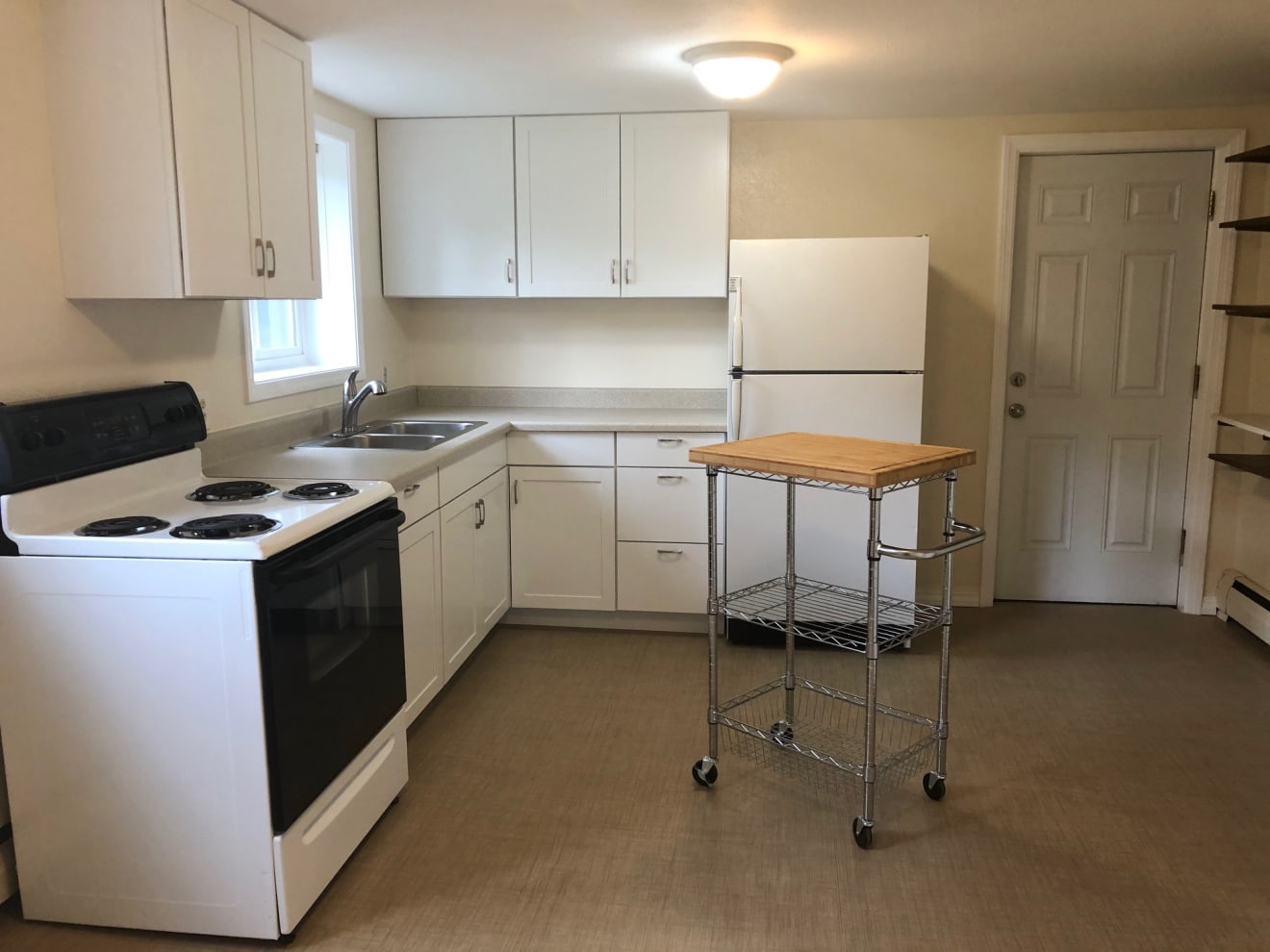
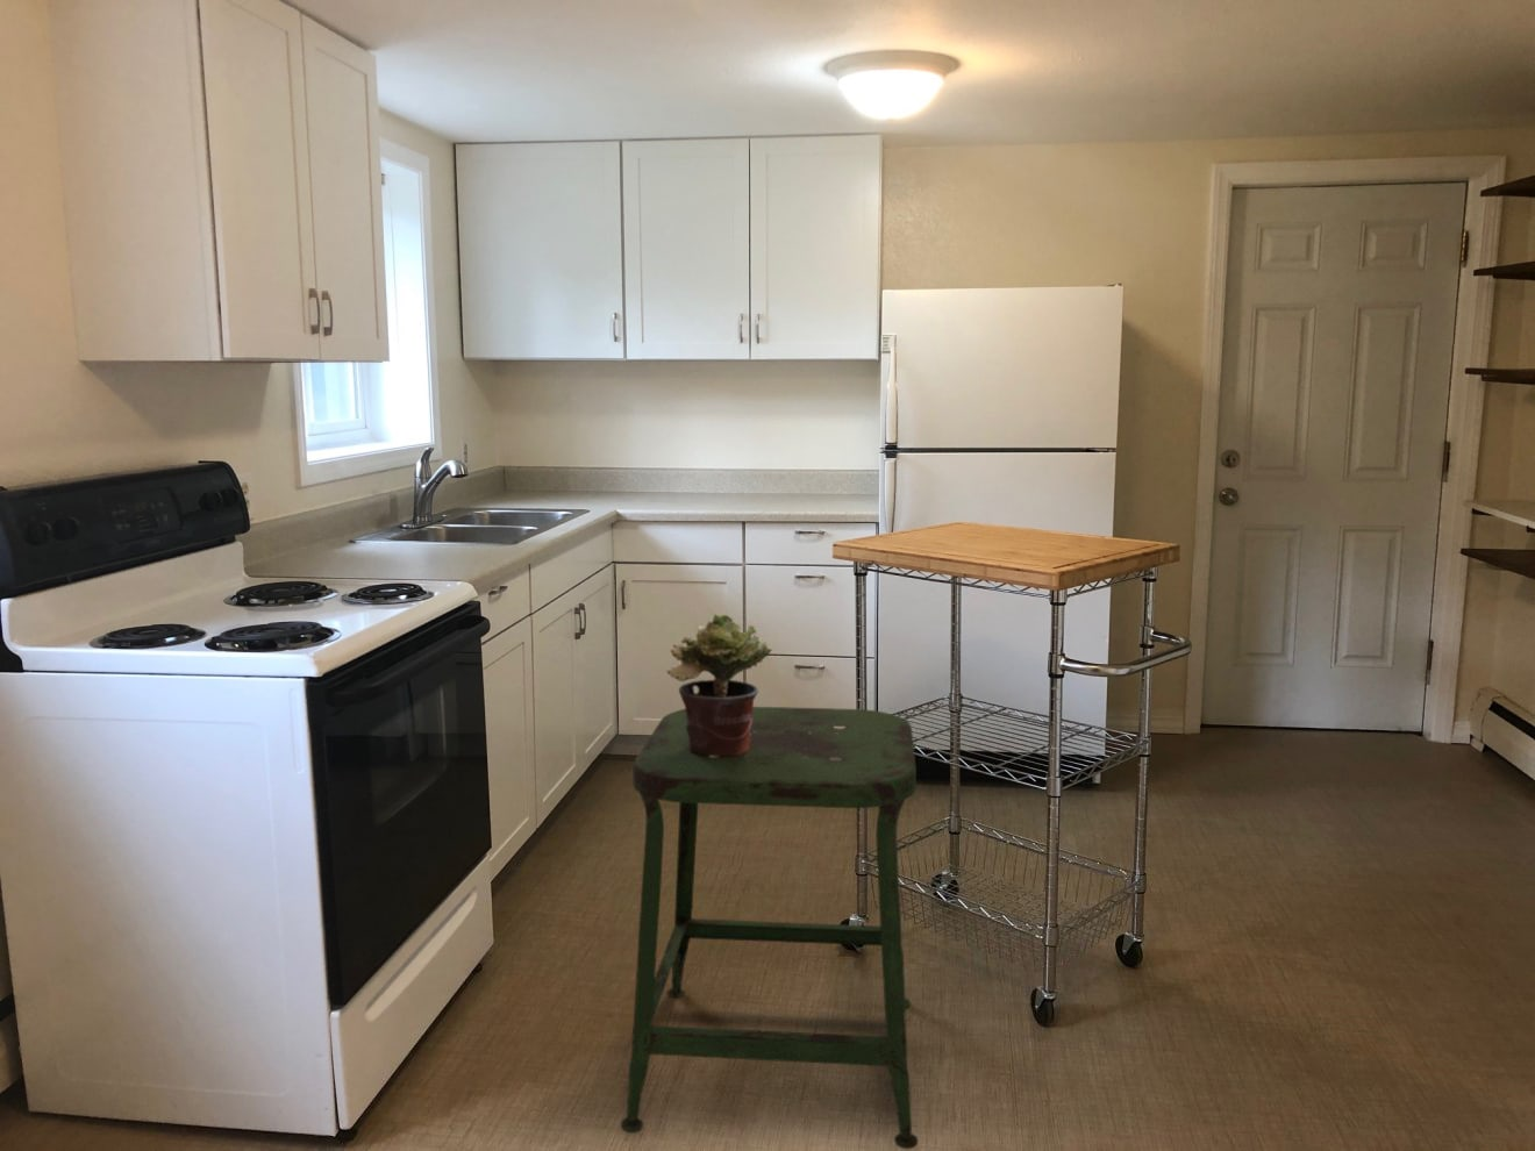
+ potted plant (720, 678)
+ stool (778, 922)
